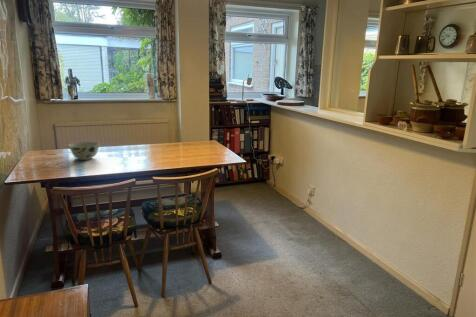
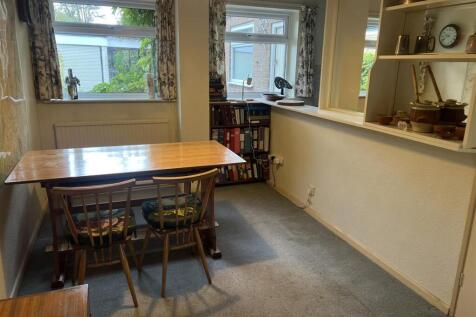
- bowl (84, 151)
